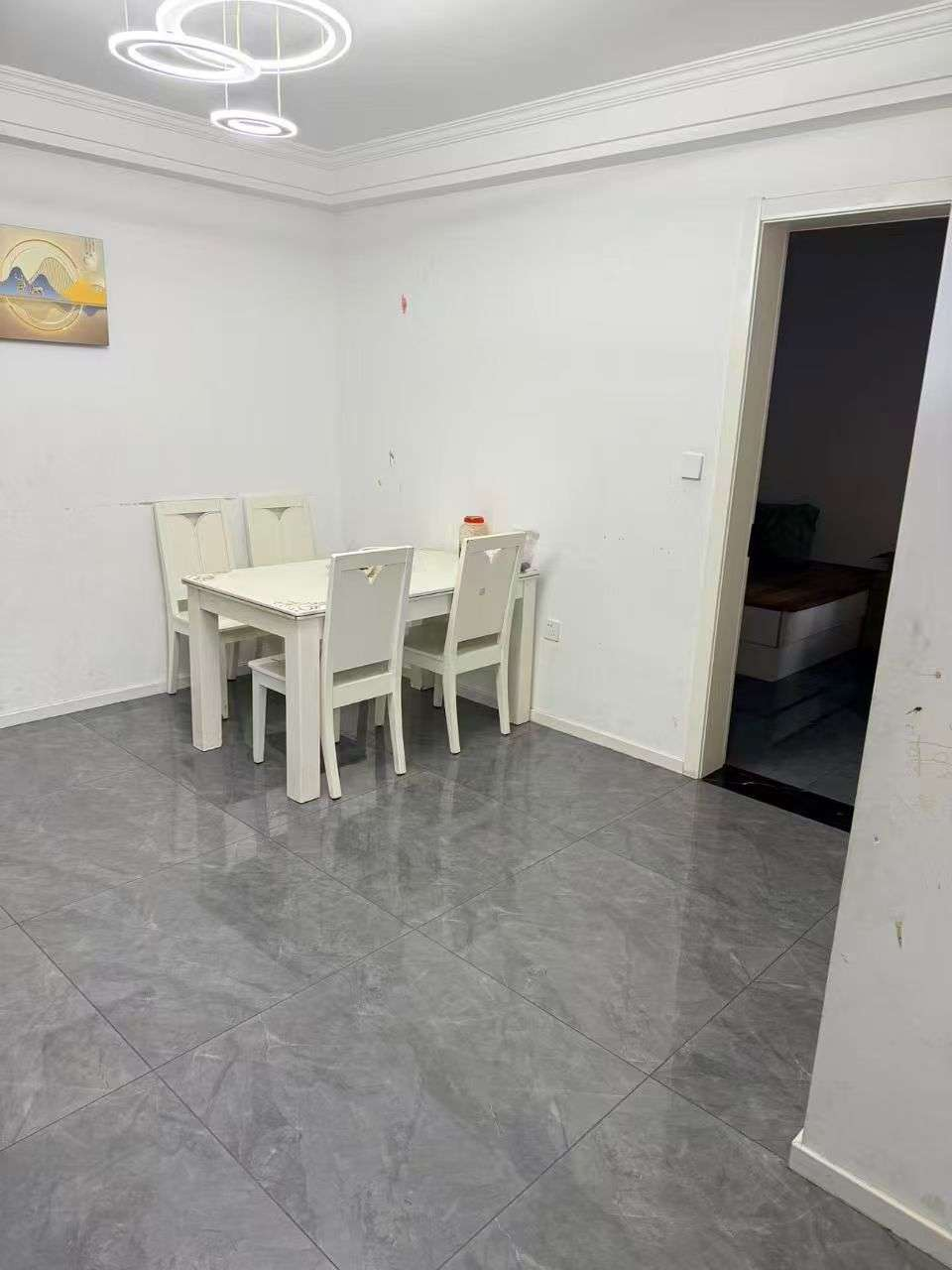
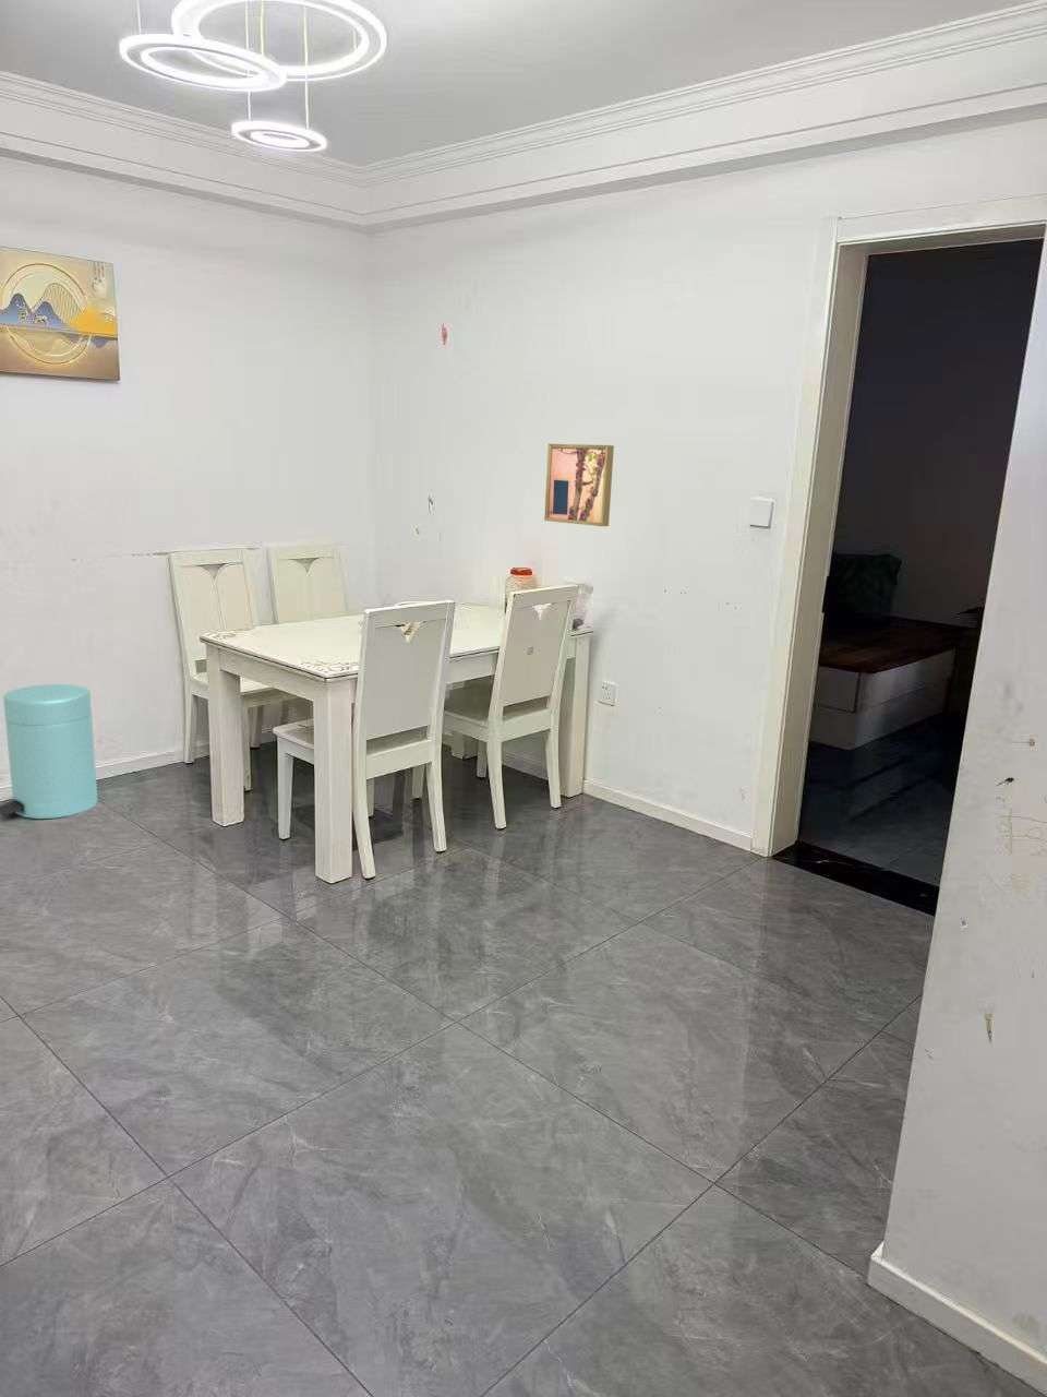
+ wall art (577, 484)
+ trash can (44, 750)
